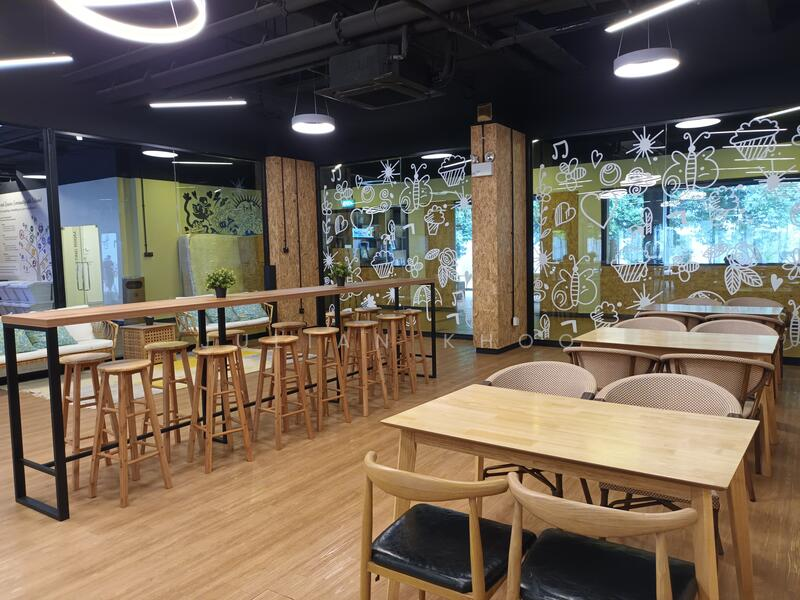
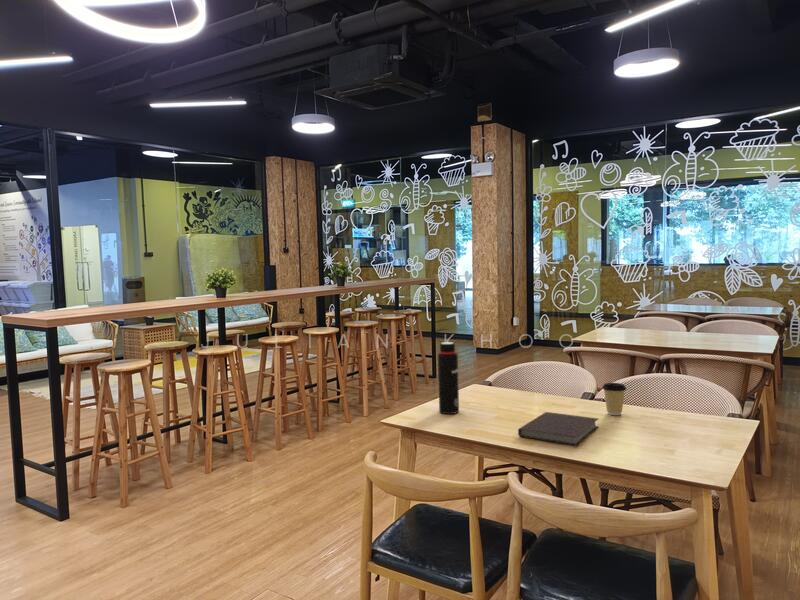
+ notebook (559, 427)
+ coffee cup (614, 398)
+ water bottle (449, 377)
